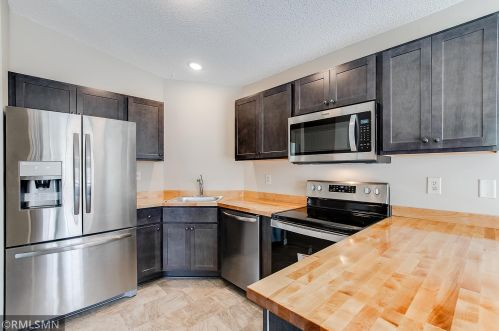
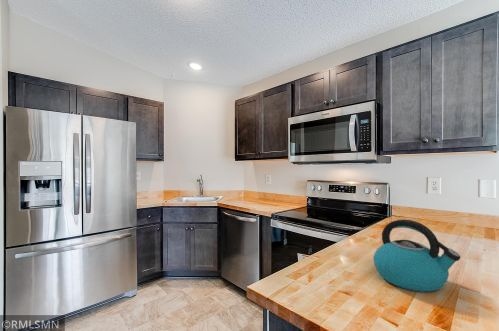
+ kettle (413, 251)
